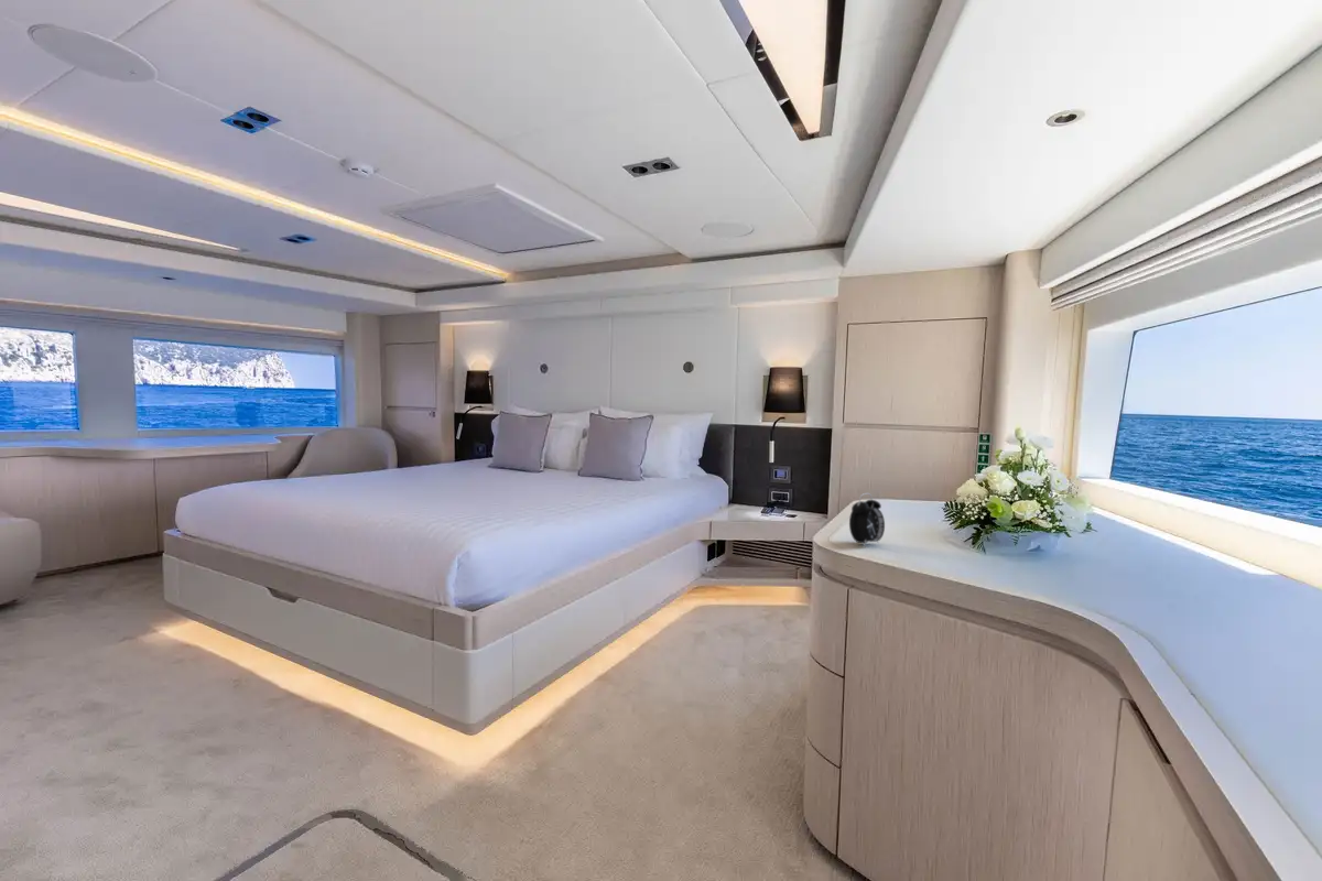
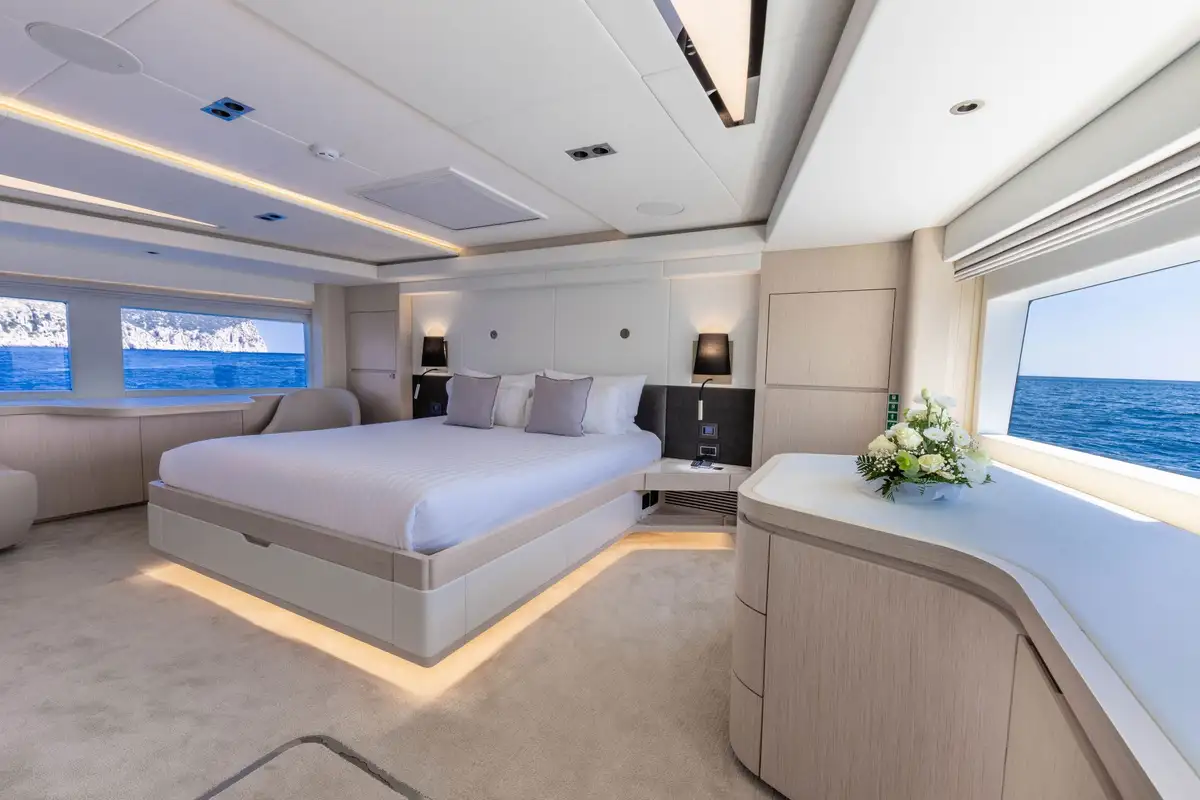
- alarm clock (867, 519)
